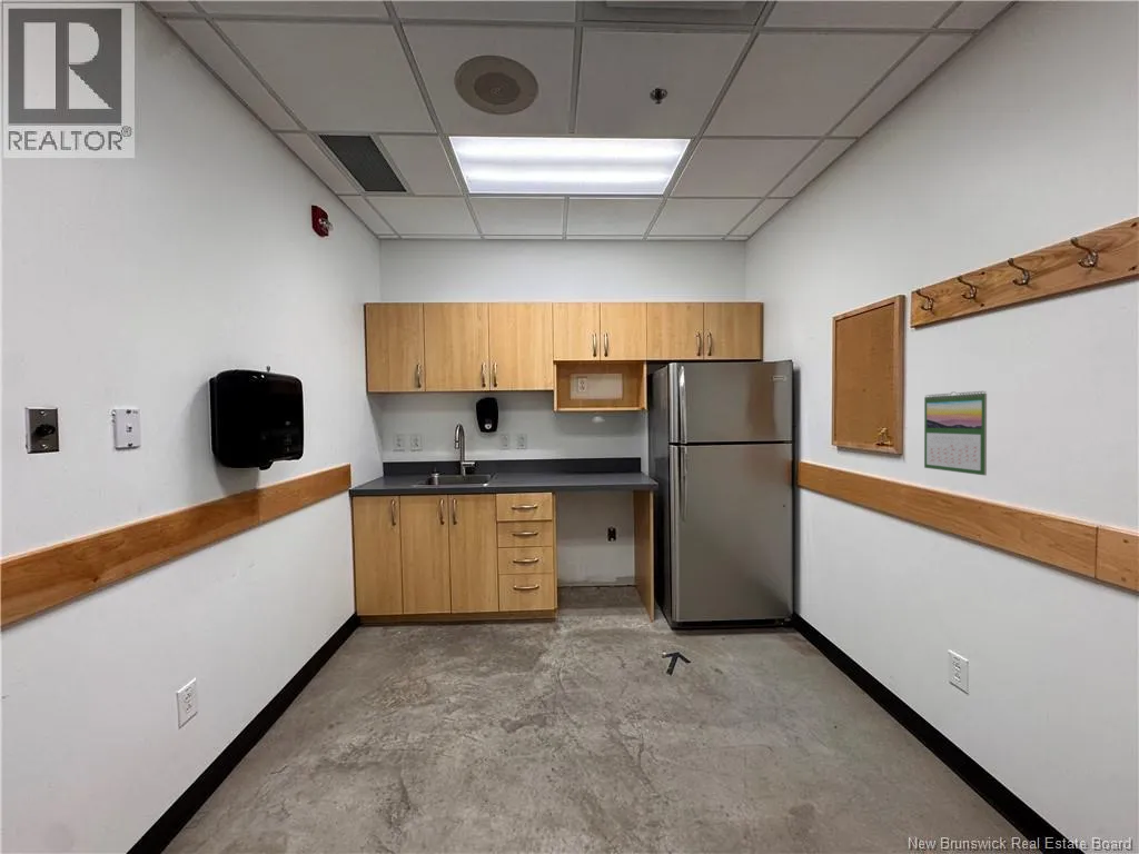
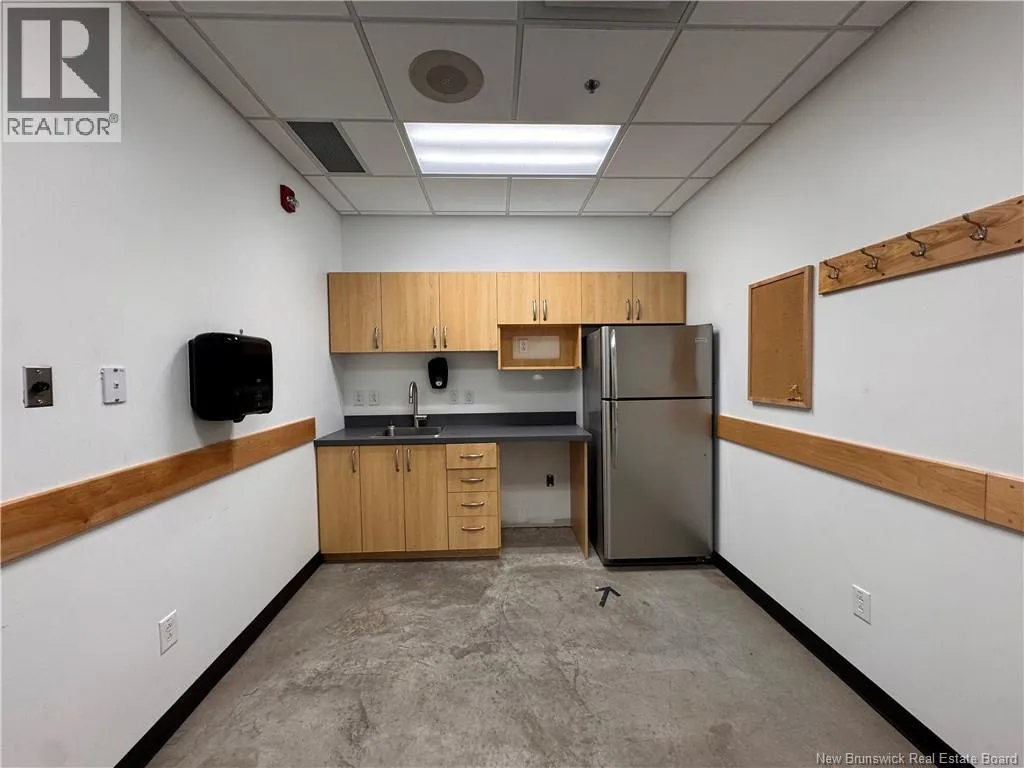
- calendar (952, 431)
